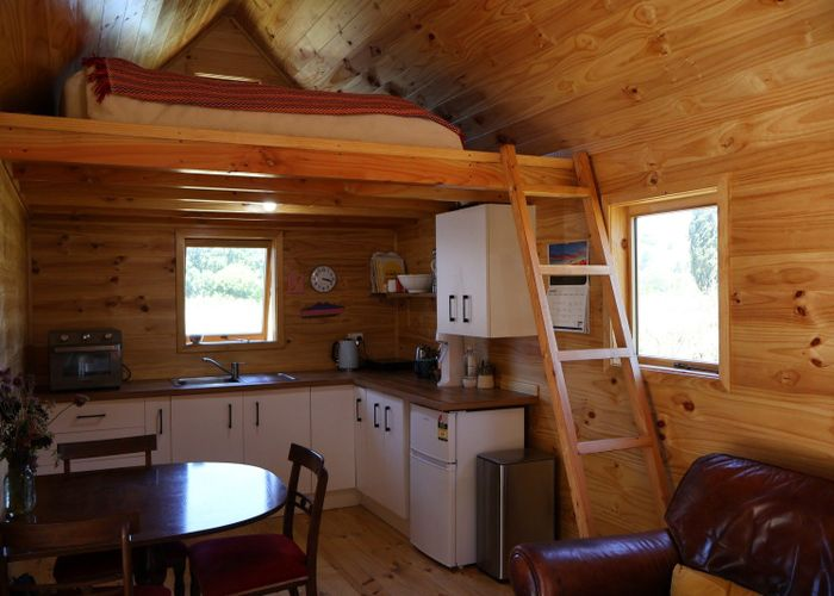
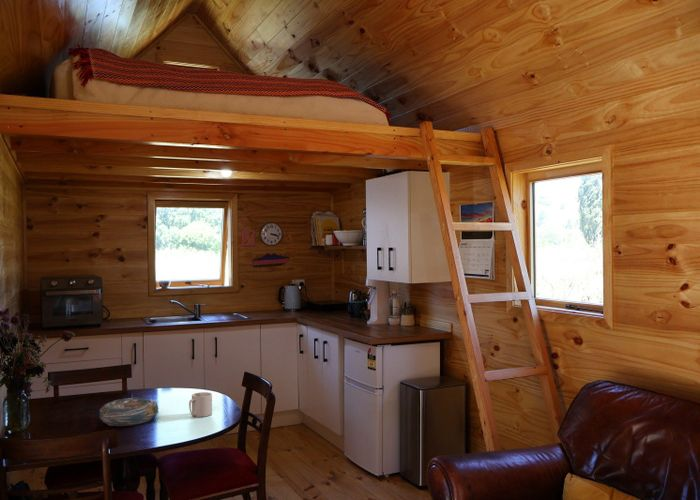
+ decorative bowl (129, 411)
+ mug (199, 405)
